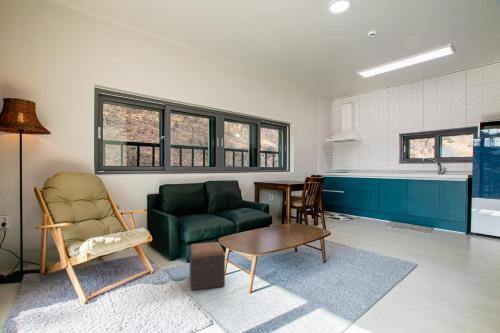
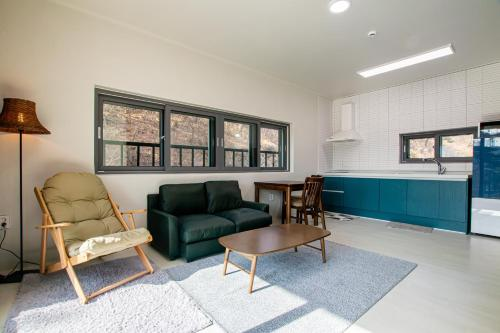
- footstool (206, 263)
